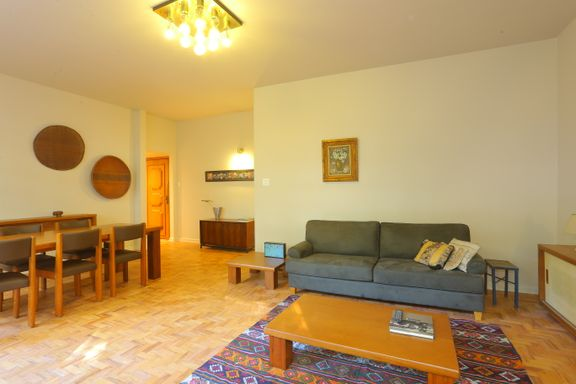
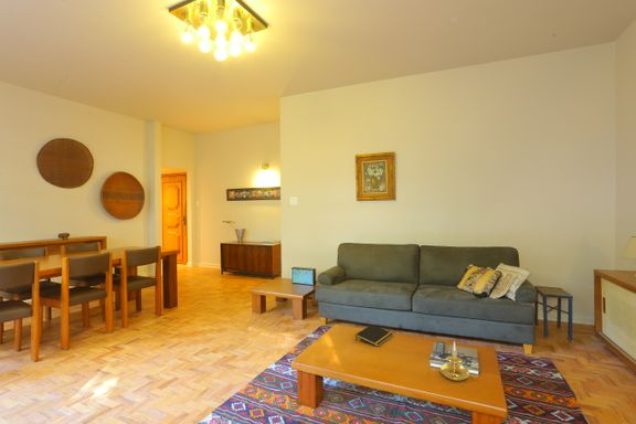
+ notepad (374, 335)
+ candle holder (454, 359)
